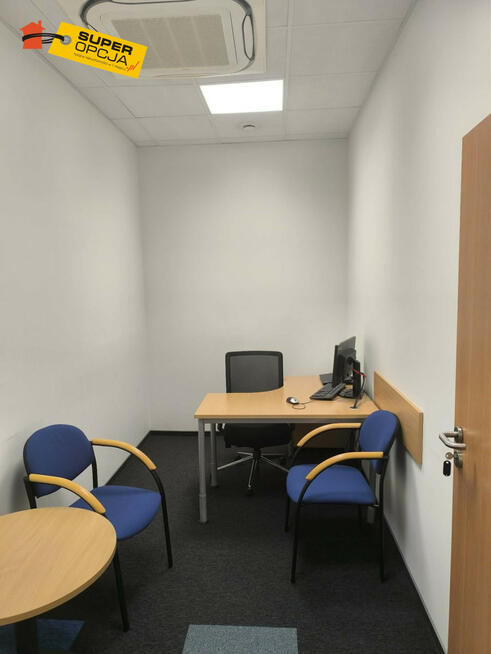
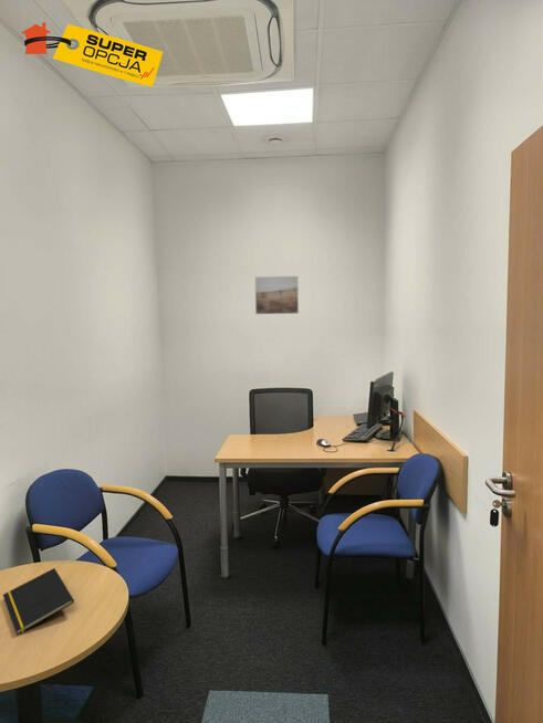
+ notepad (36, 598)
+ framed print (276, 295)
